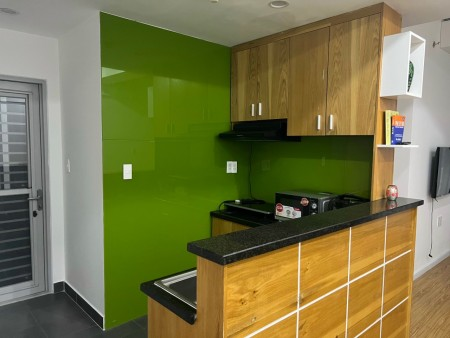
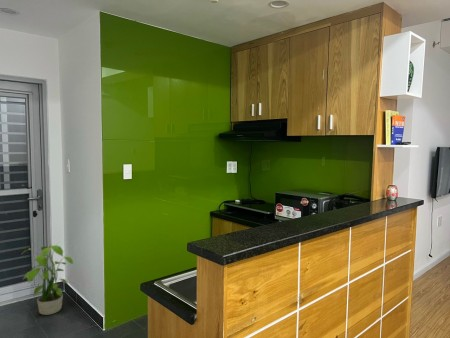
+ potted plant (46, 277)
